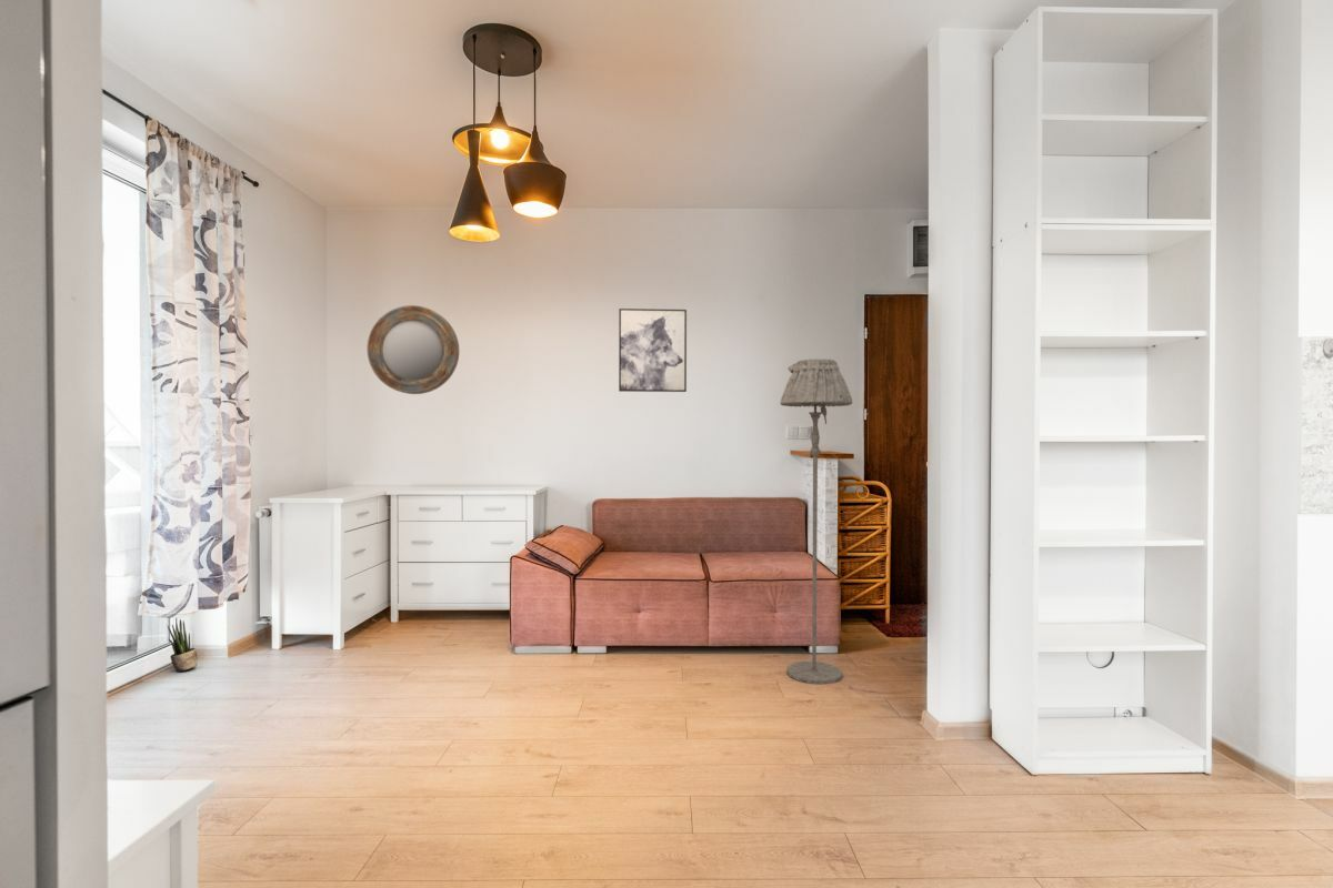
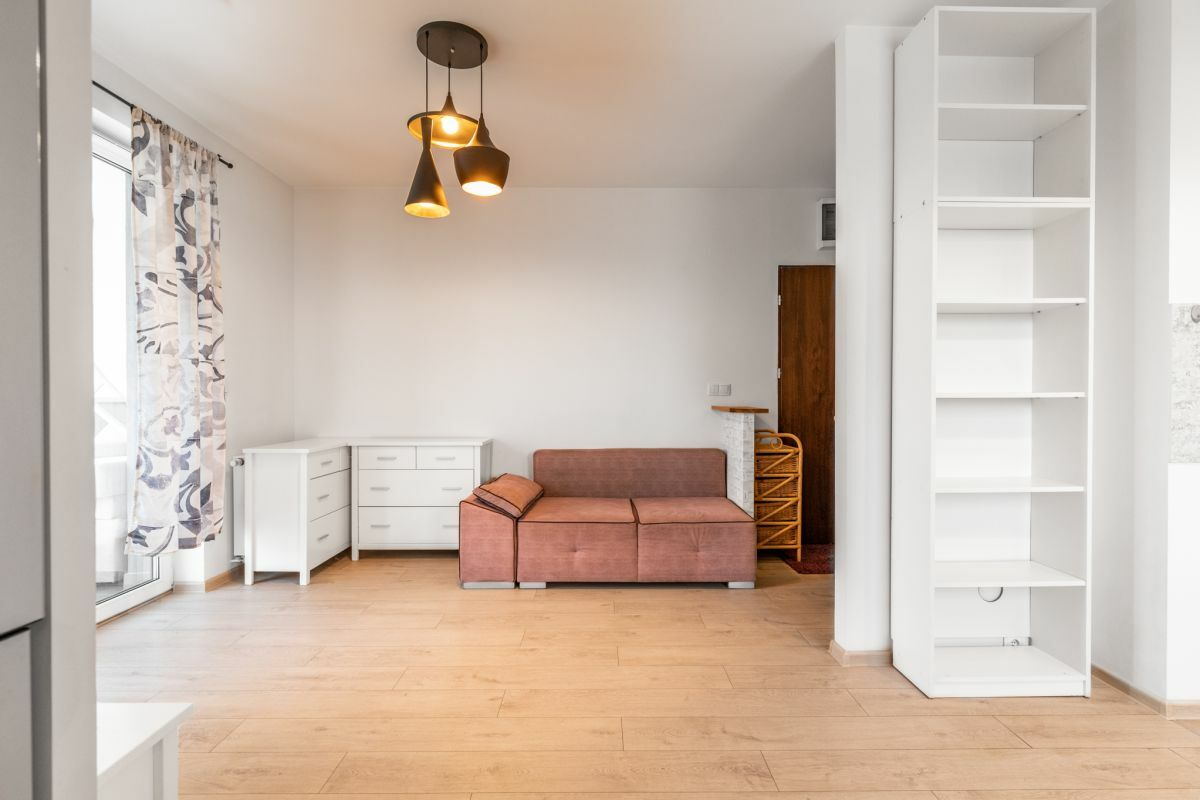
- floor lamp (815, 517)
- home mirror (413, 350)
- potted plant (181, 644)
- wall art (652, 350)
